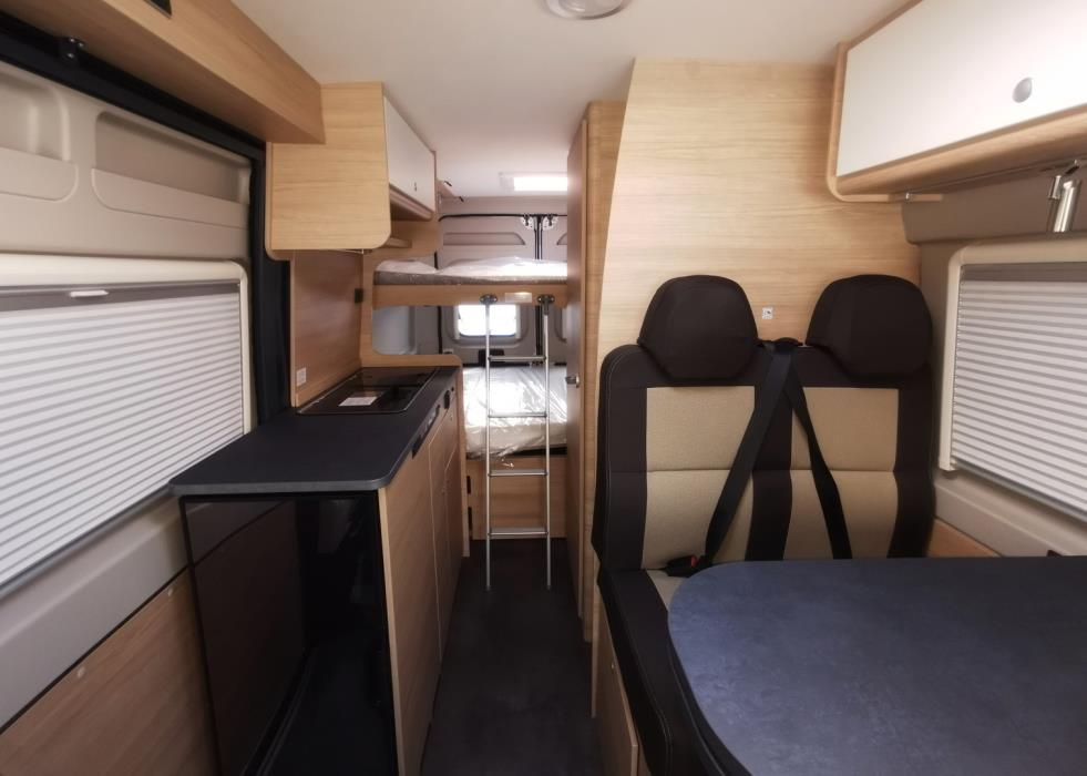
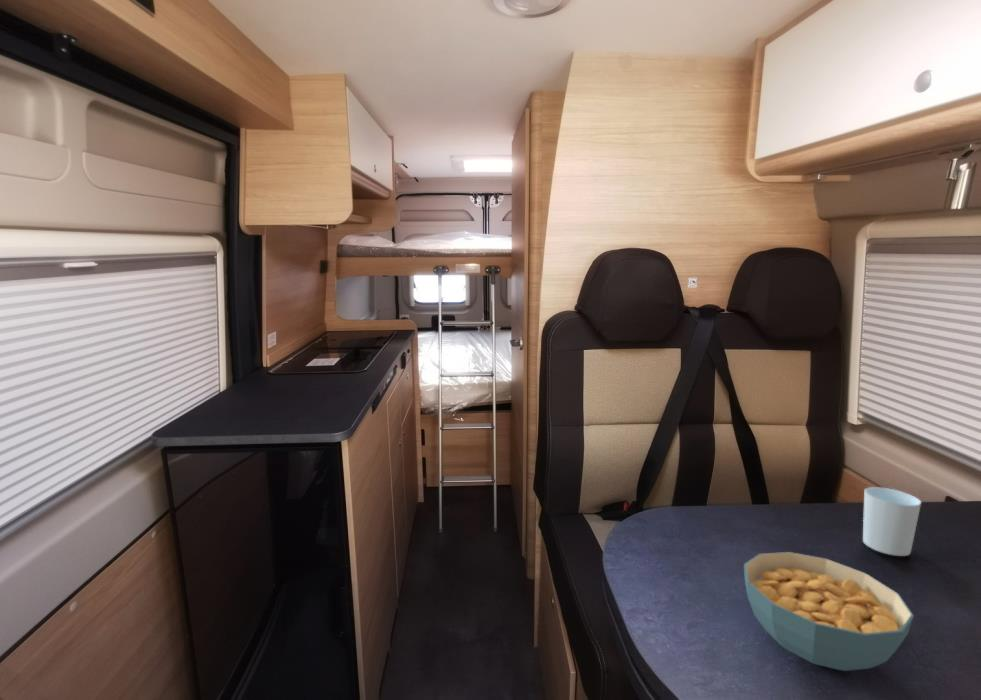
+ cup (889, 521)
+ cereal bowl (818, 619)
